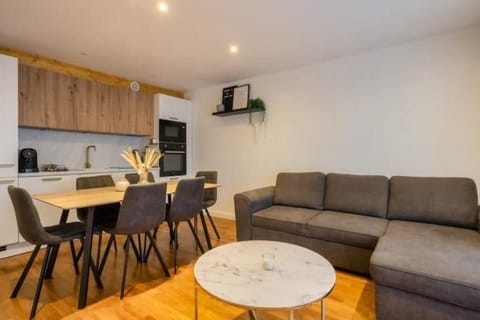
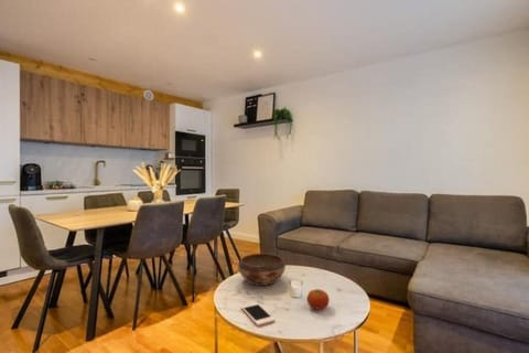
+ cell phone (257, 313)
+ decorative bowl (261, 269)
+ fruit (317, 299)
